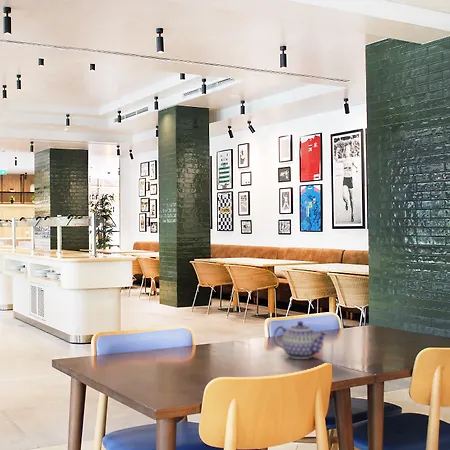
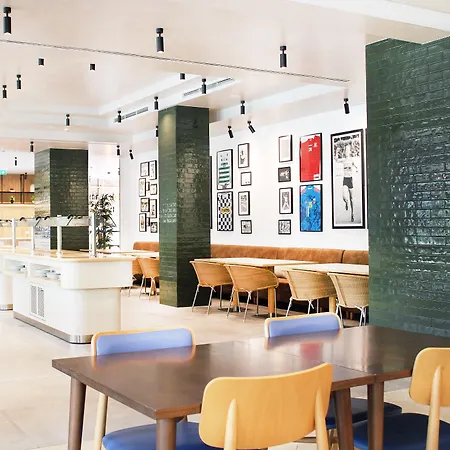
- teapot (300, 338)
